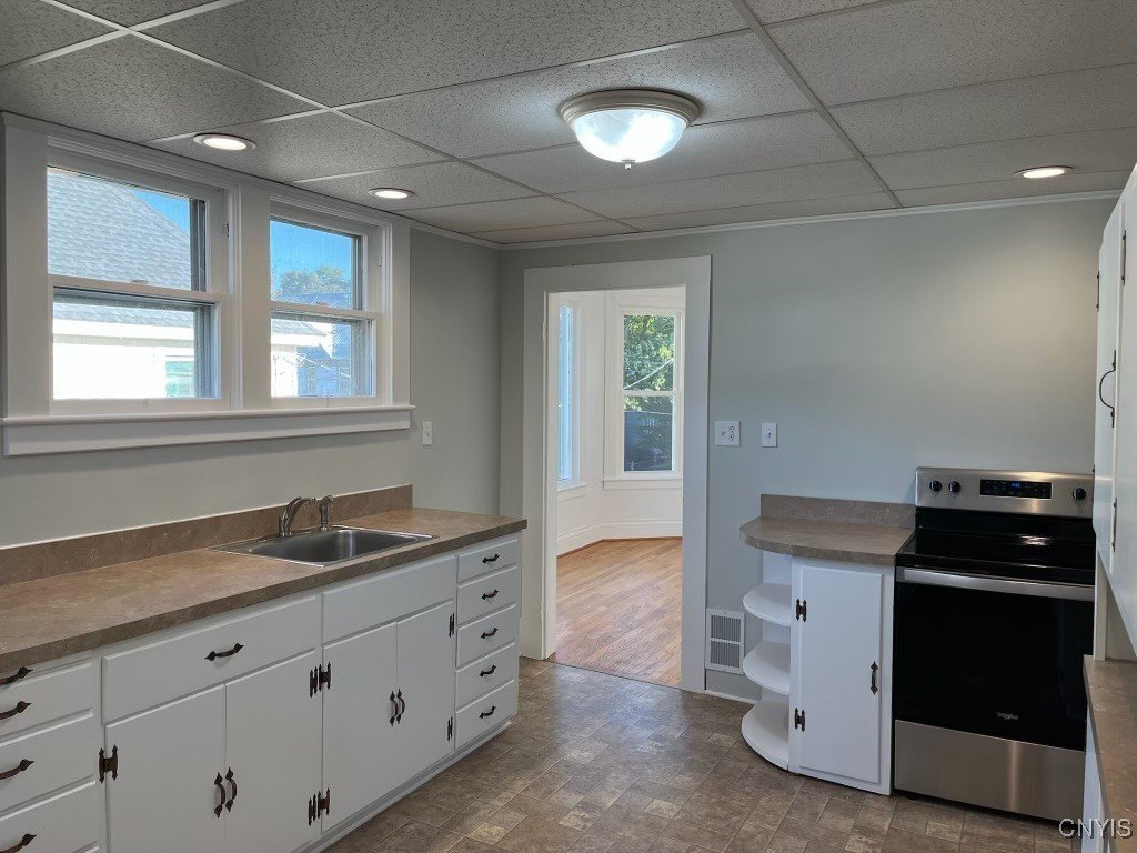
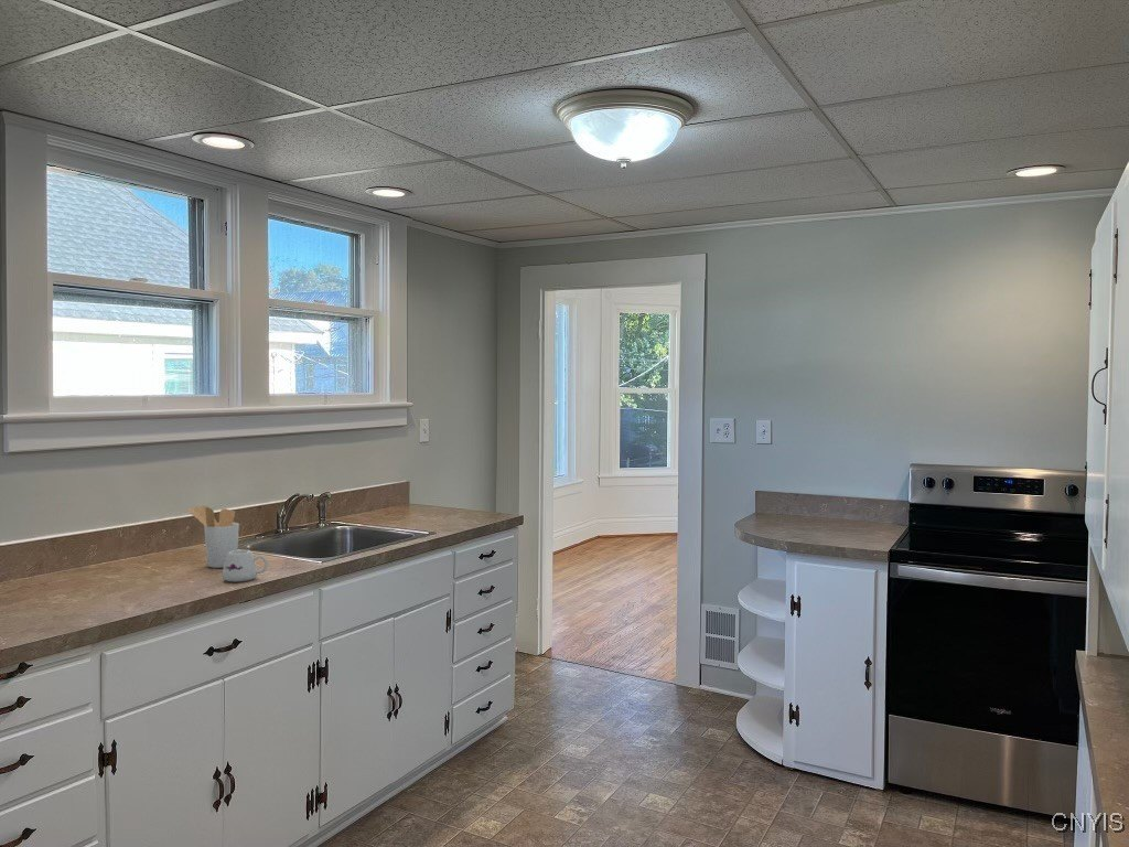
+ mug (245, 565)
+ utensil holder (214, 534)
